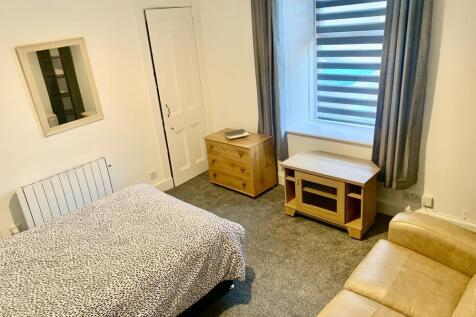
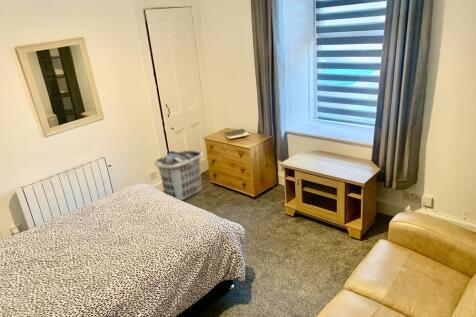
+ clothes hamper (181, 172)
